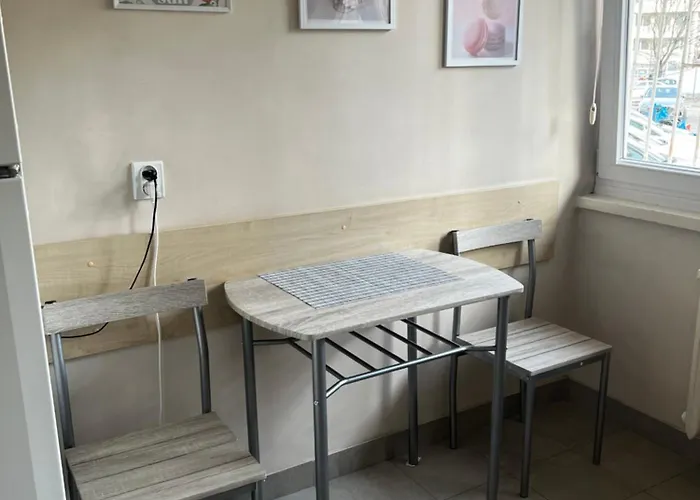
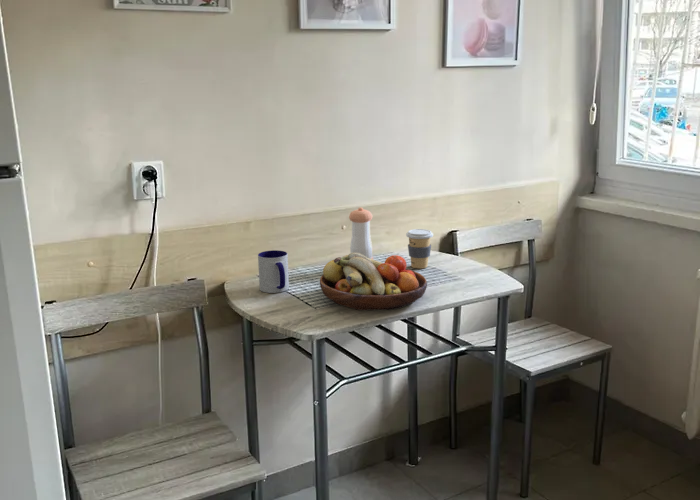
+ pepper shaker (361, 238)
+ mug (275, 272)
+ fruit bowl (373, 275)
+ coffee cup (419, 249)
